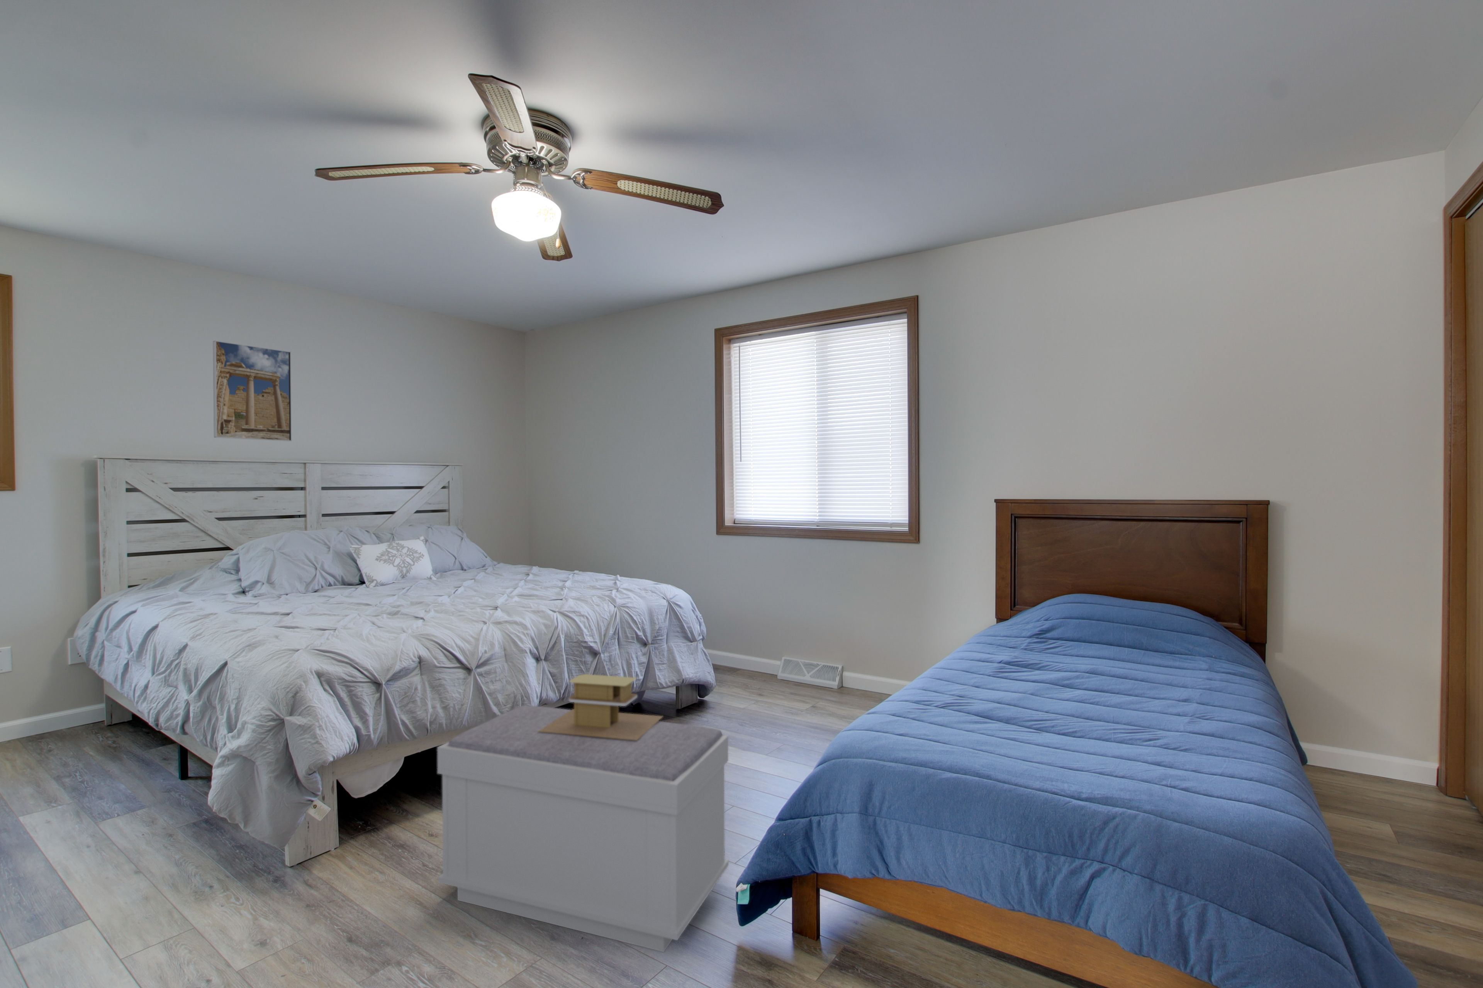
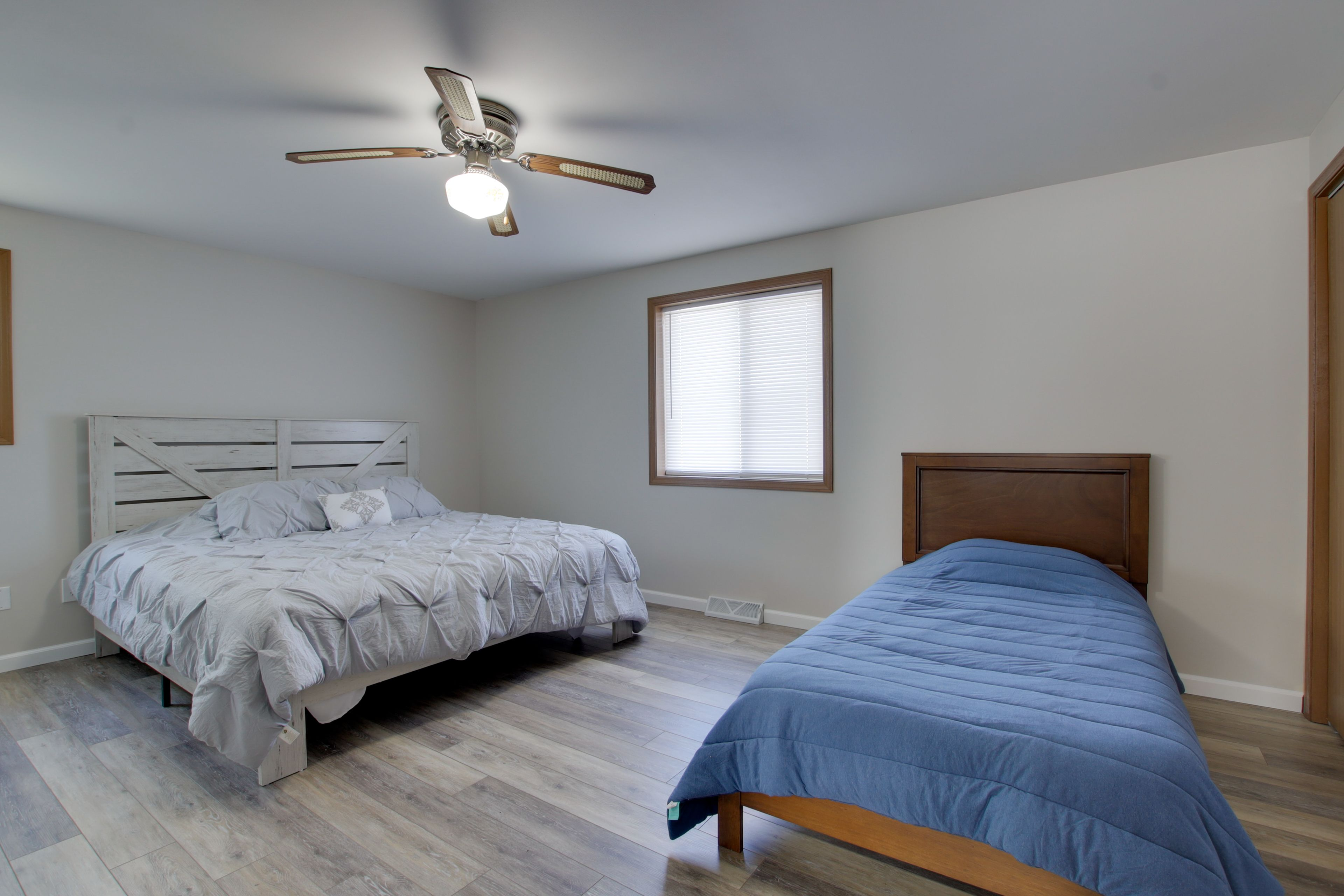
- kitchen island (602, 701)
- bench (587, 810)
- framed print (254, 393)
